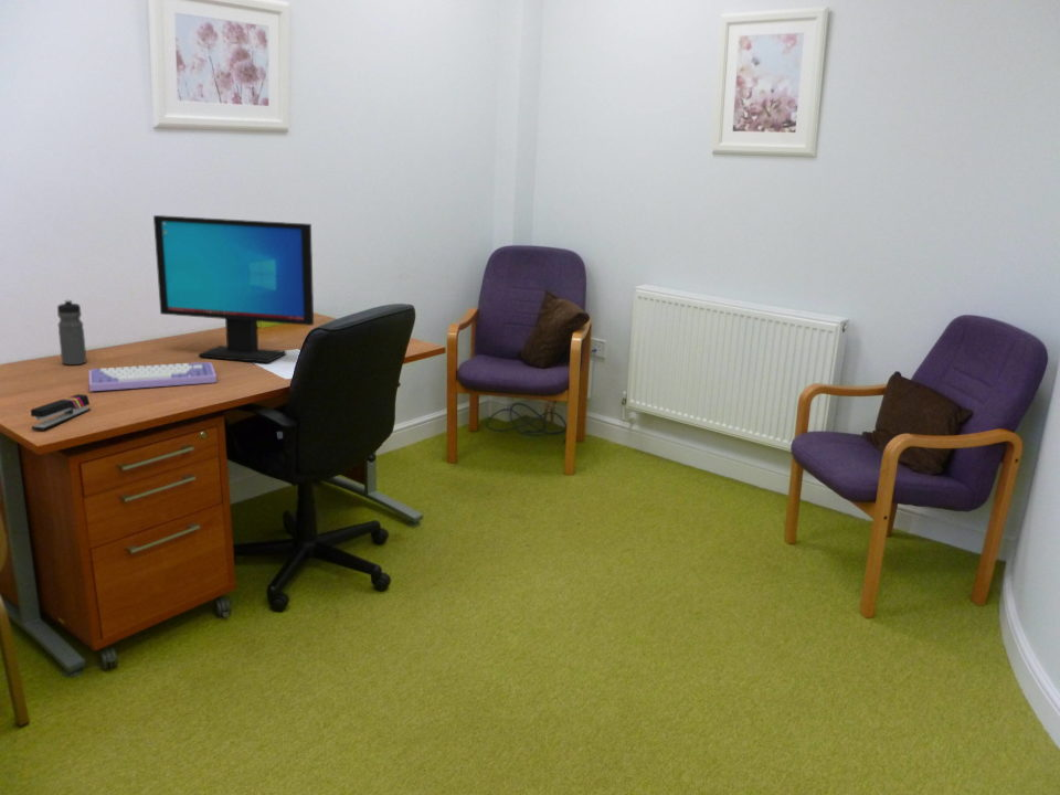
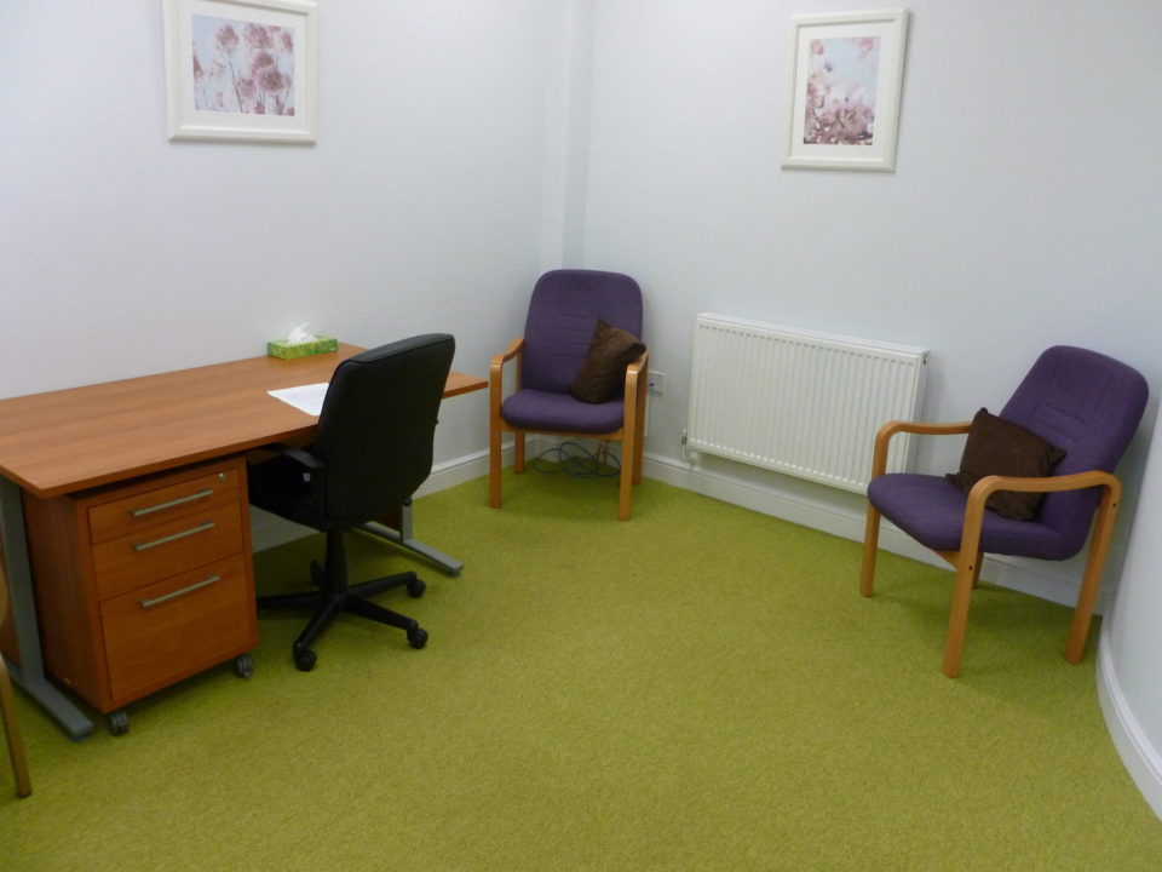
- keyboard (152, 374)
- computer monitor (239, 288)
- stapler (61, 410)
- water bottle (71, 331)
